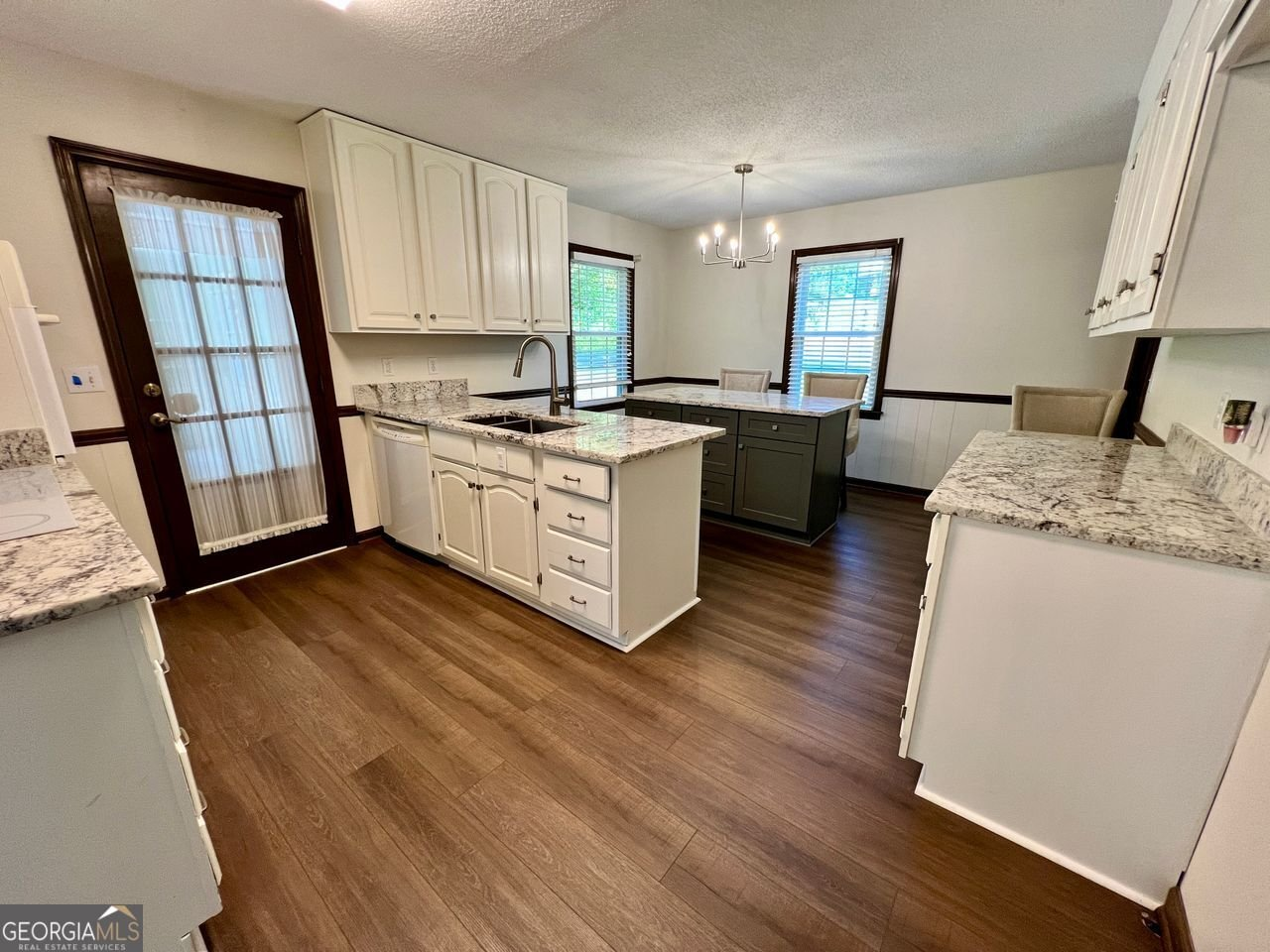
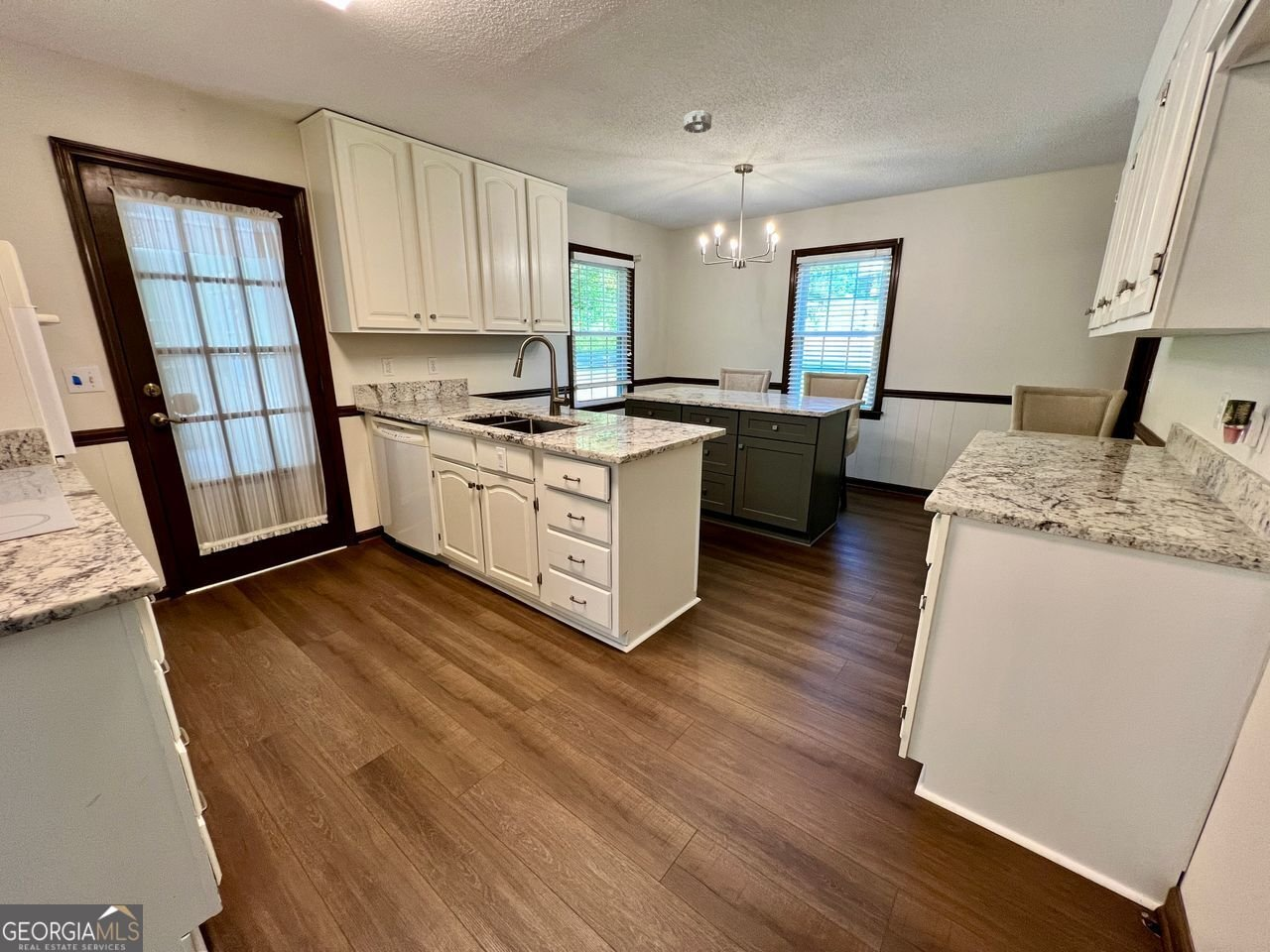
+ smoke detector (698, 121)
